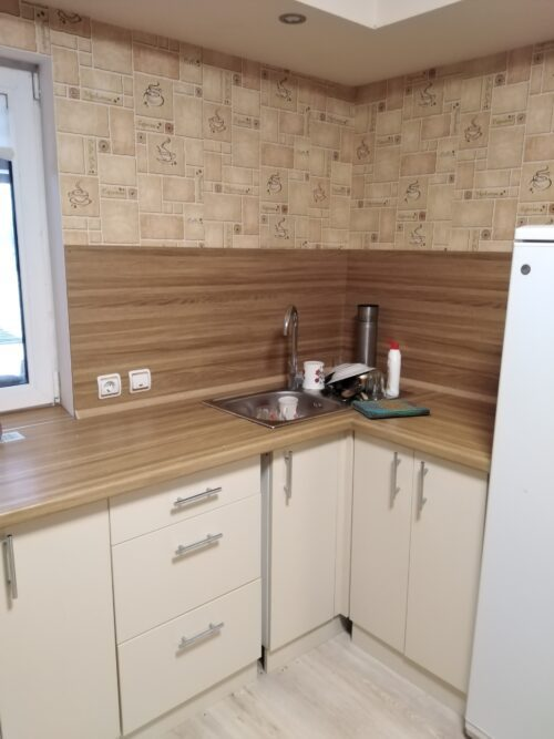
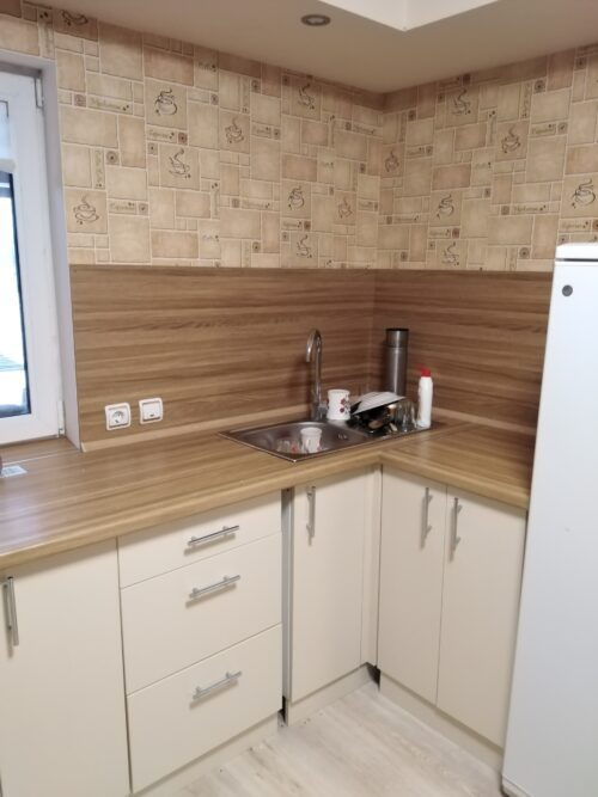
- dish towel (389, 407)
